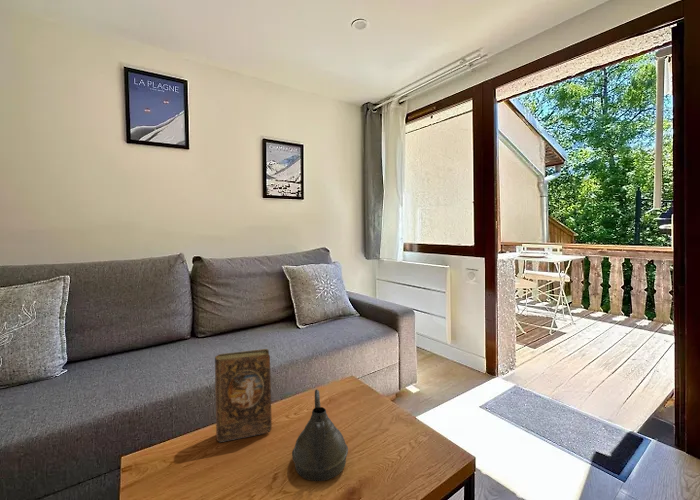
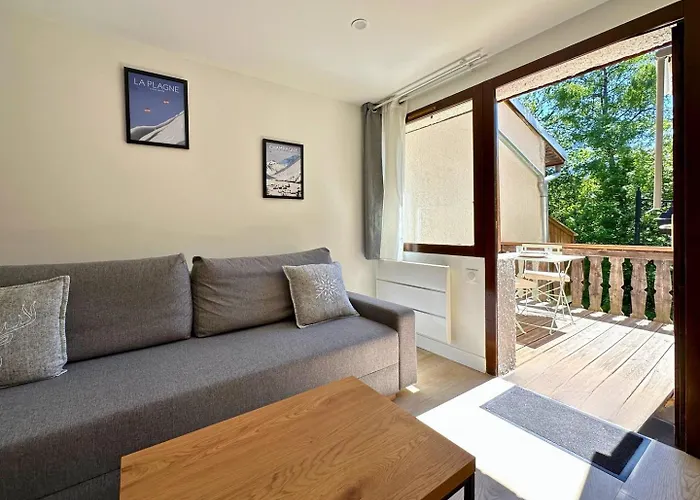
- book (243, 393)
- teapot (320, 429)
